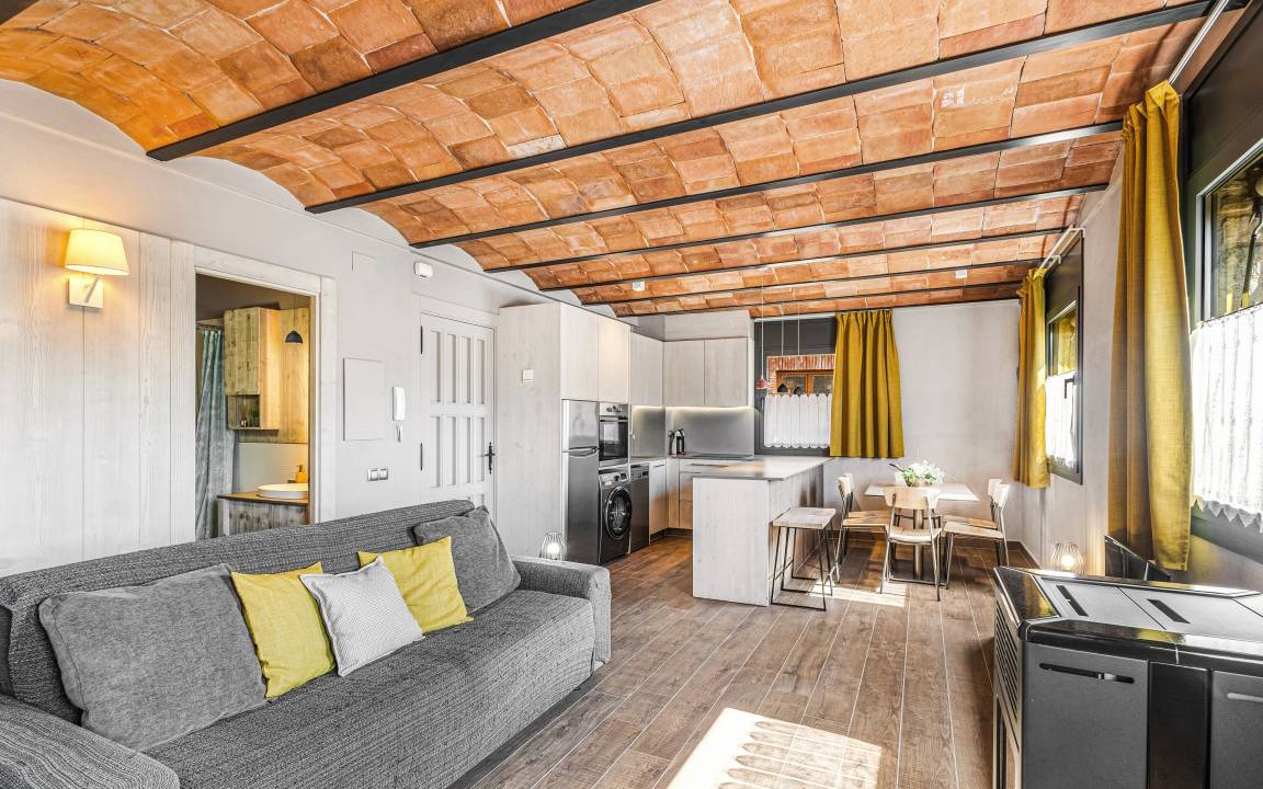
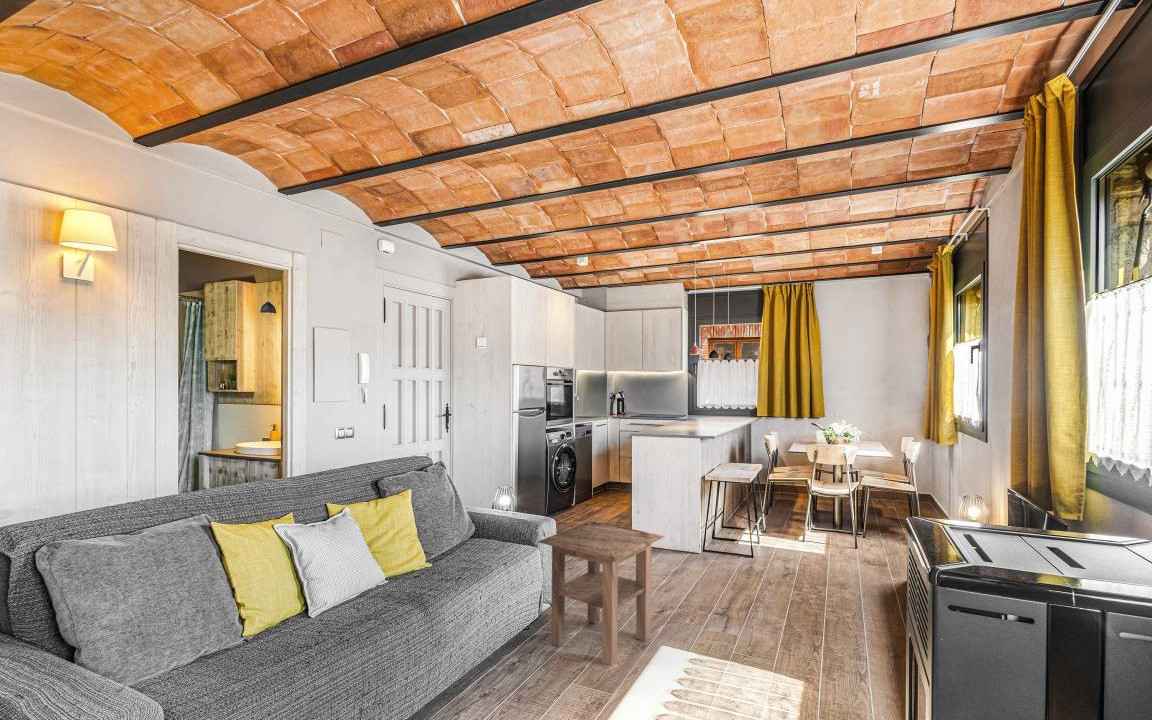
+ side table (601, 588)
